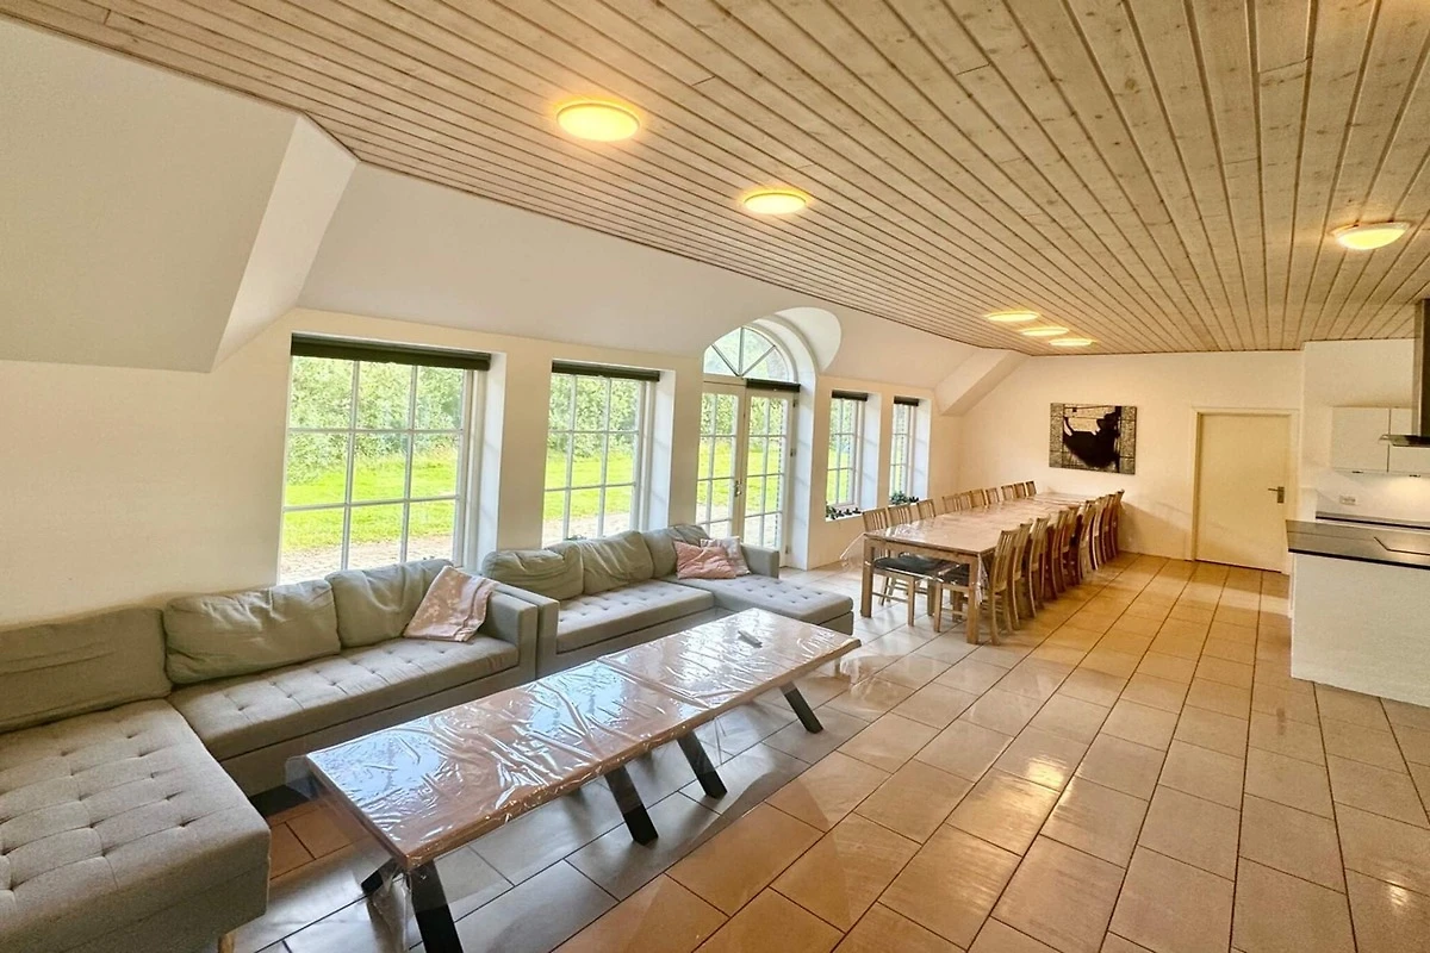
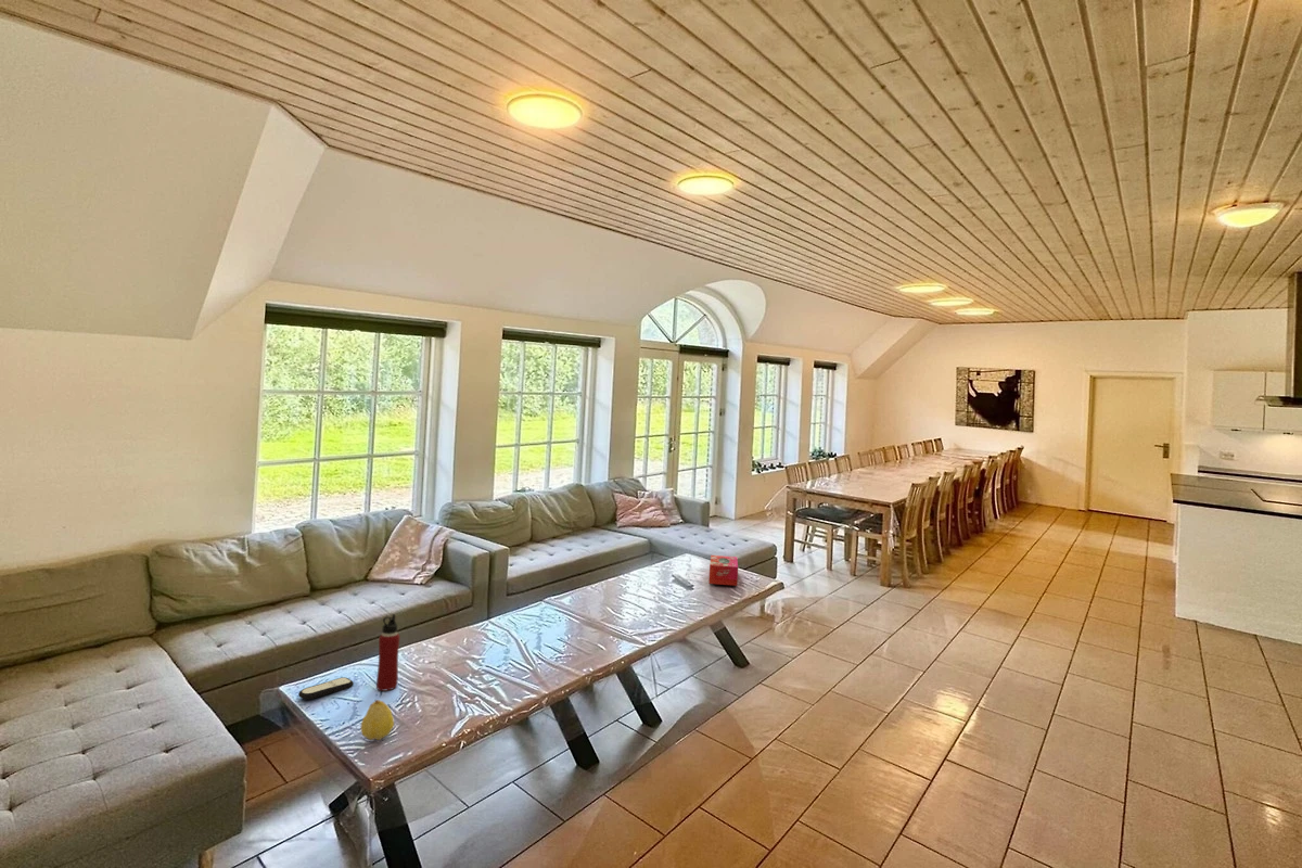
+ water bottle (388, 651)
+ fruit (378, 717)
+ tissue box (723, 570)
+ remote control (326, 688)
